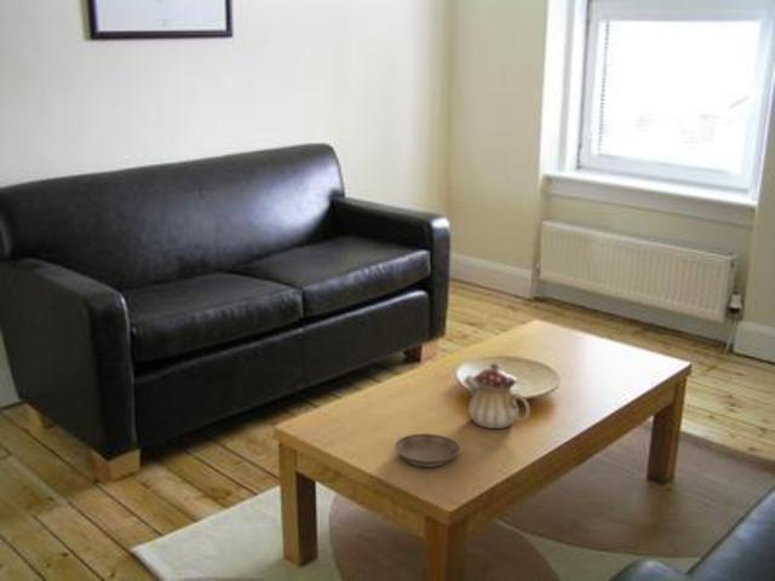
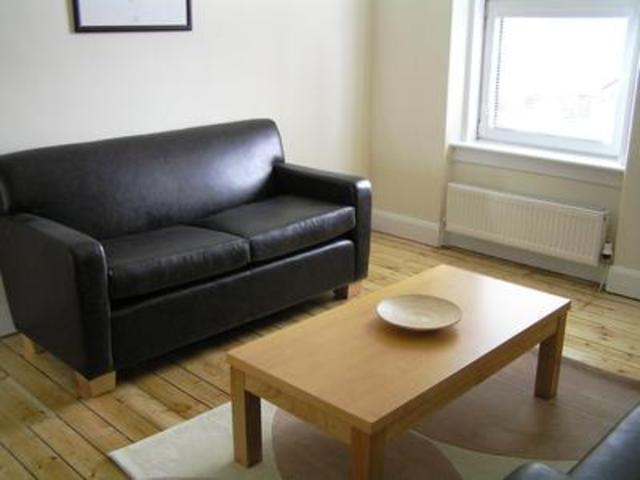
- saucer (426, 451)
- teapot (496, 392)
